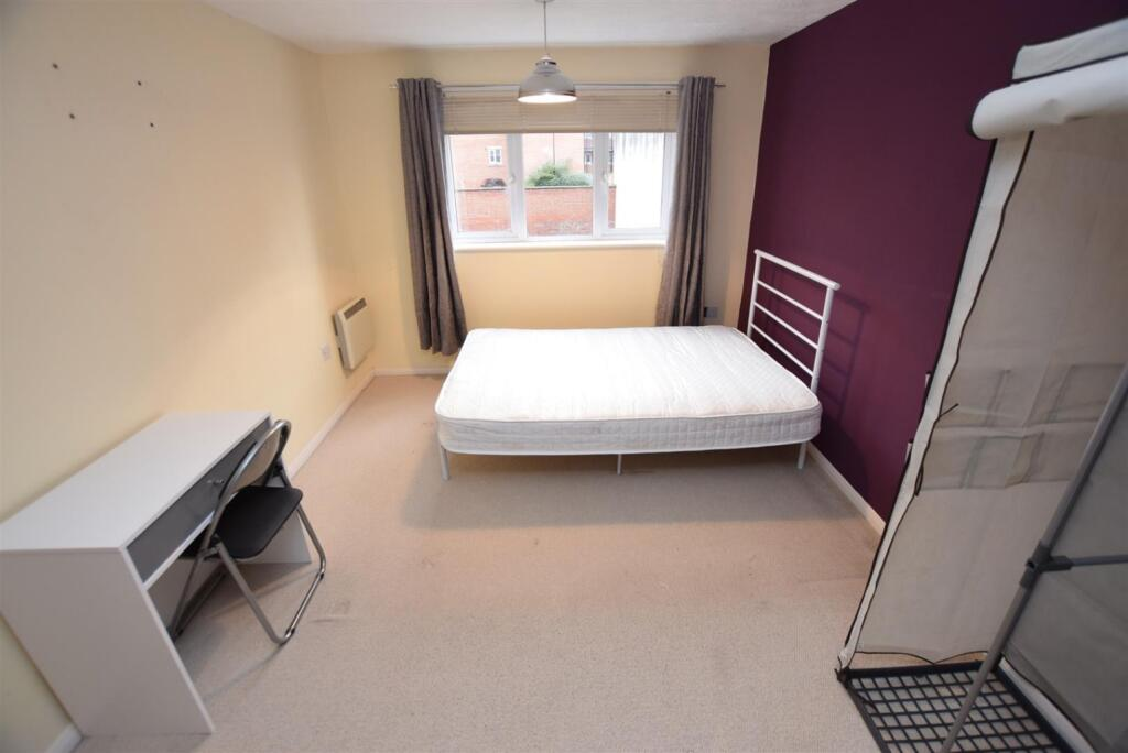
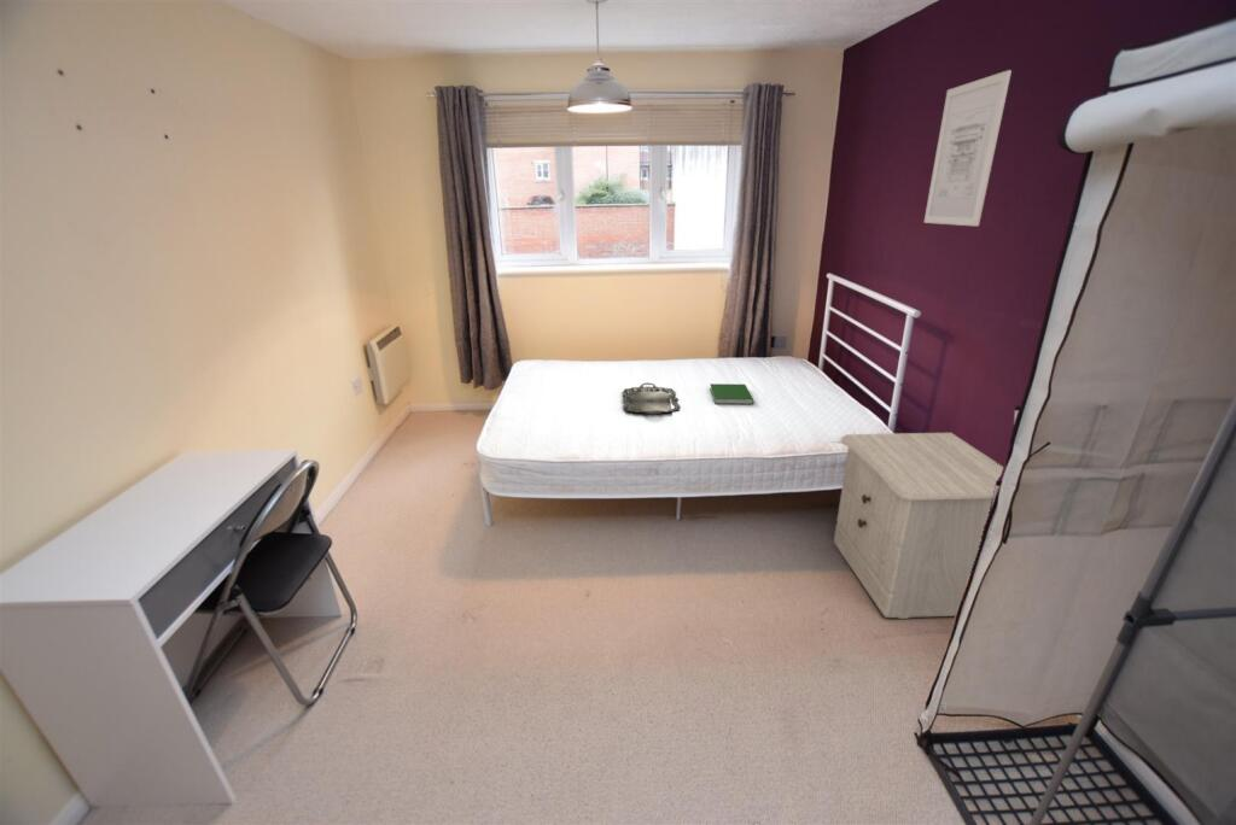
+ hardcover book (730, 393)
+ serving tray (649, 399)
+ nightstand (916, 520)
+ wall art (962, 154)
